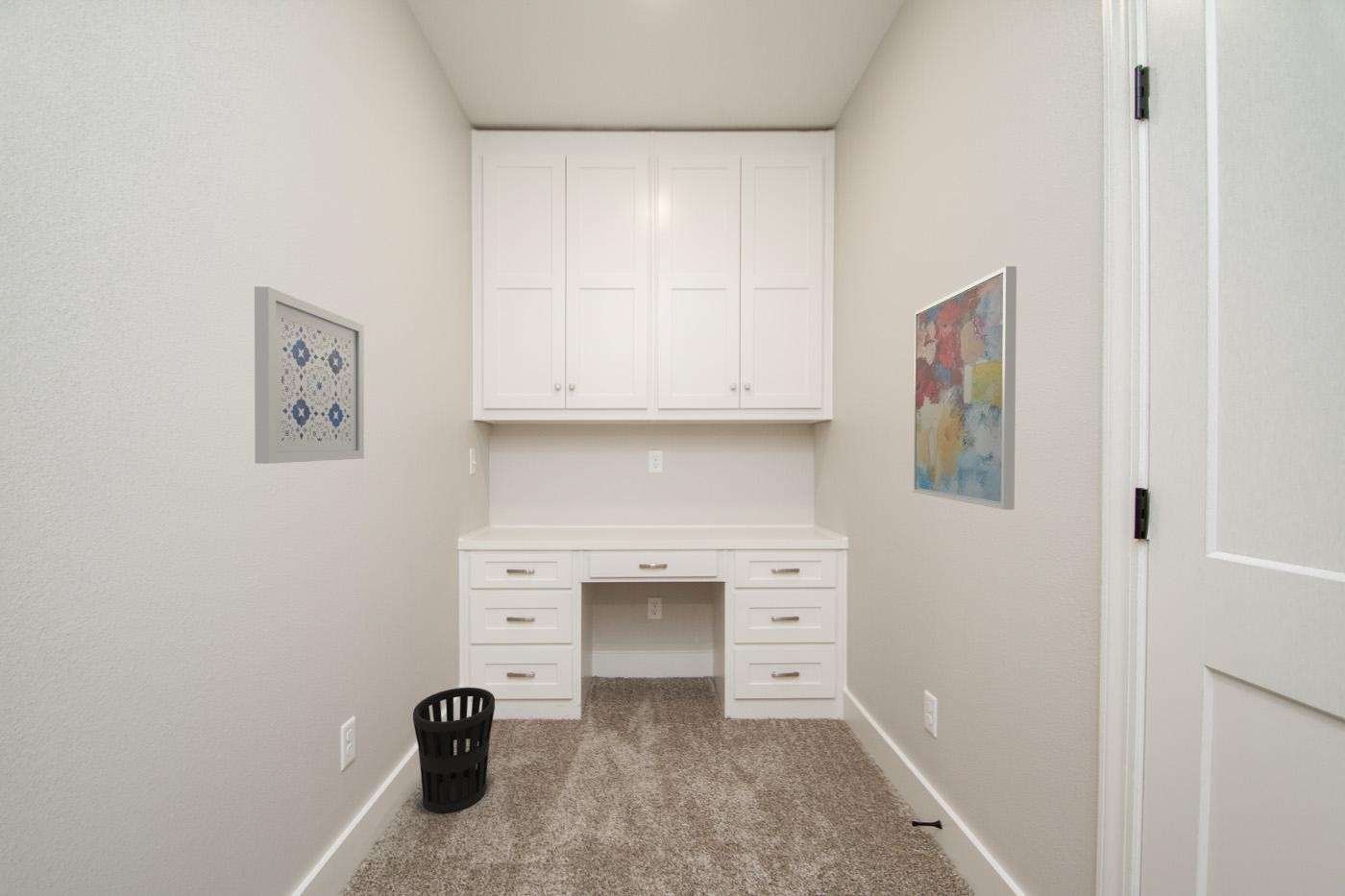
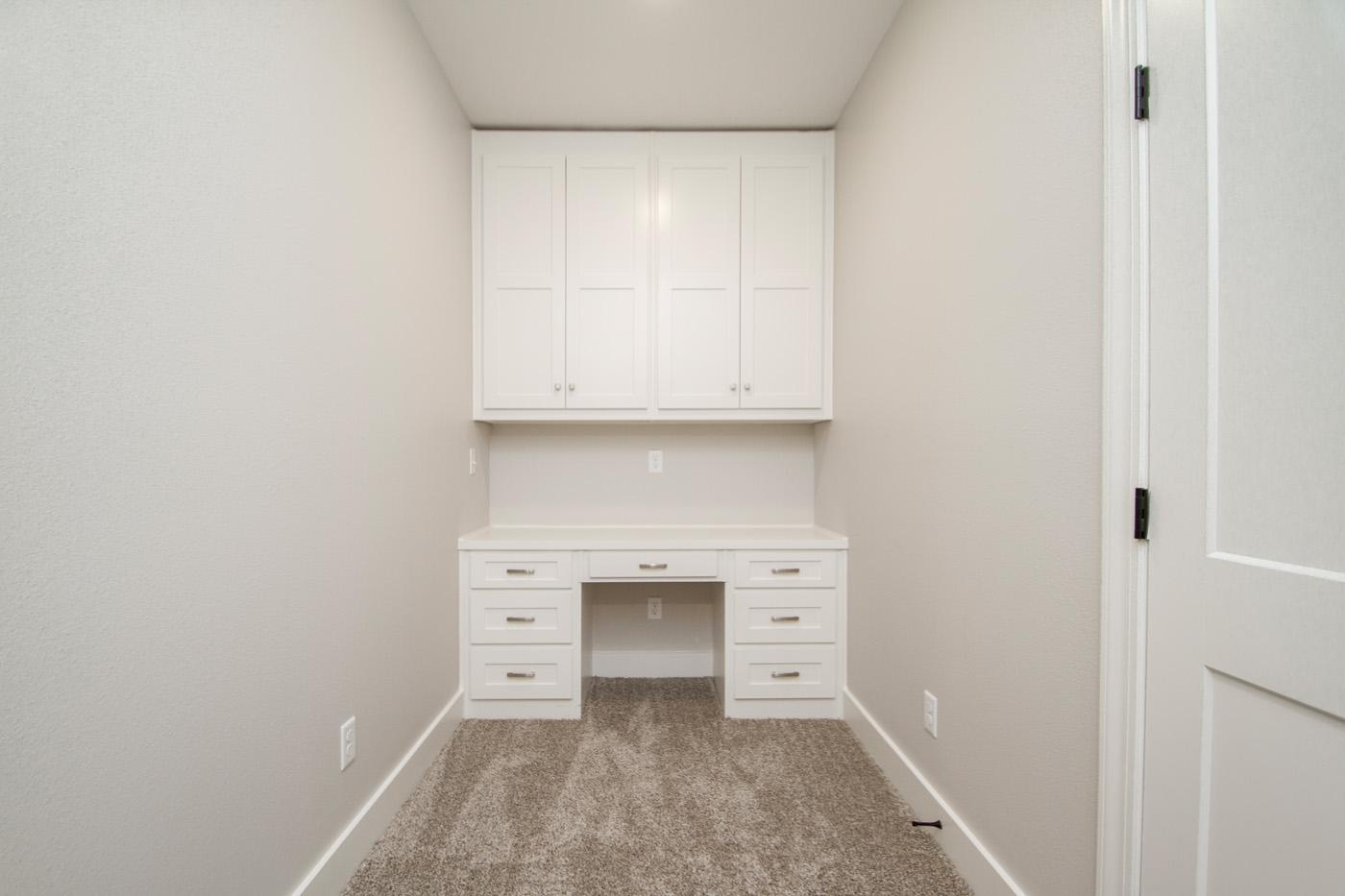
- wastebasket (456, 748)
- wall art (957, 396)
- wall art (316, 384)
